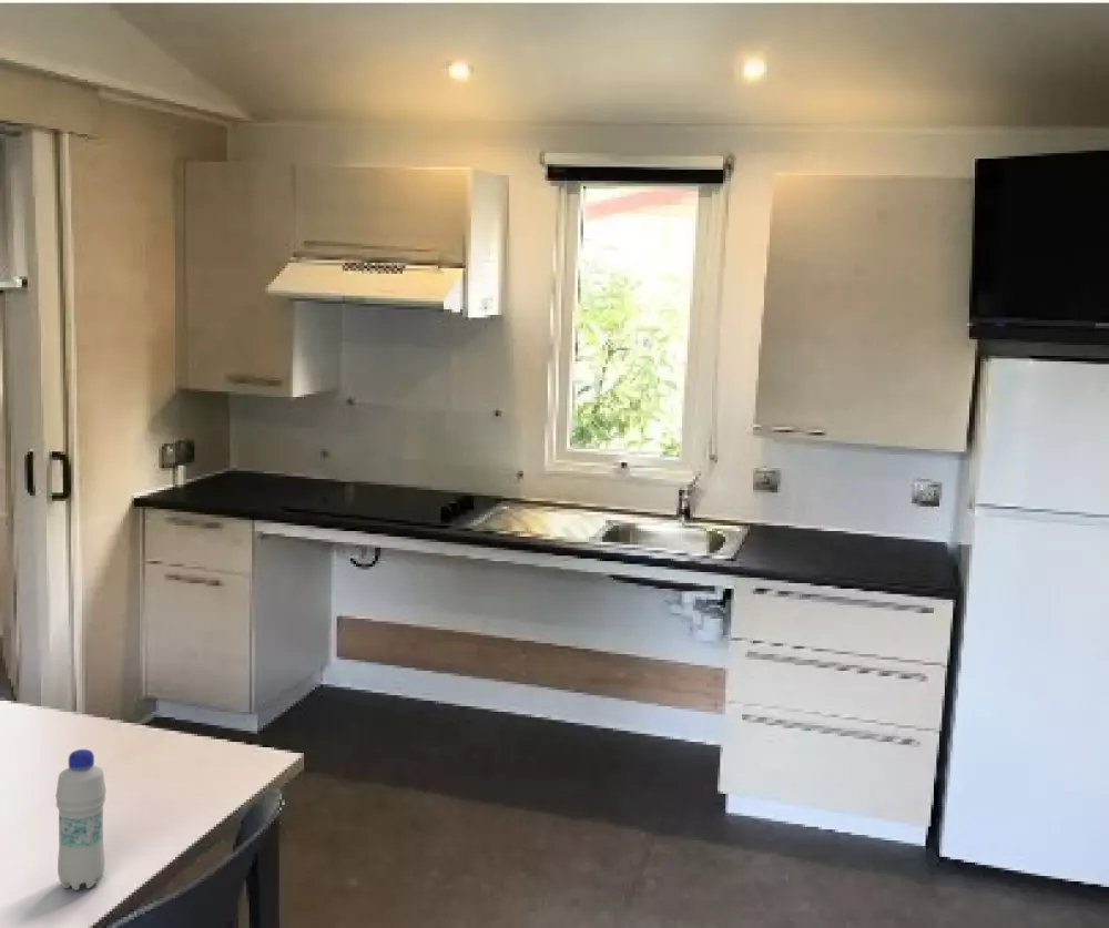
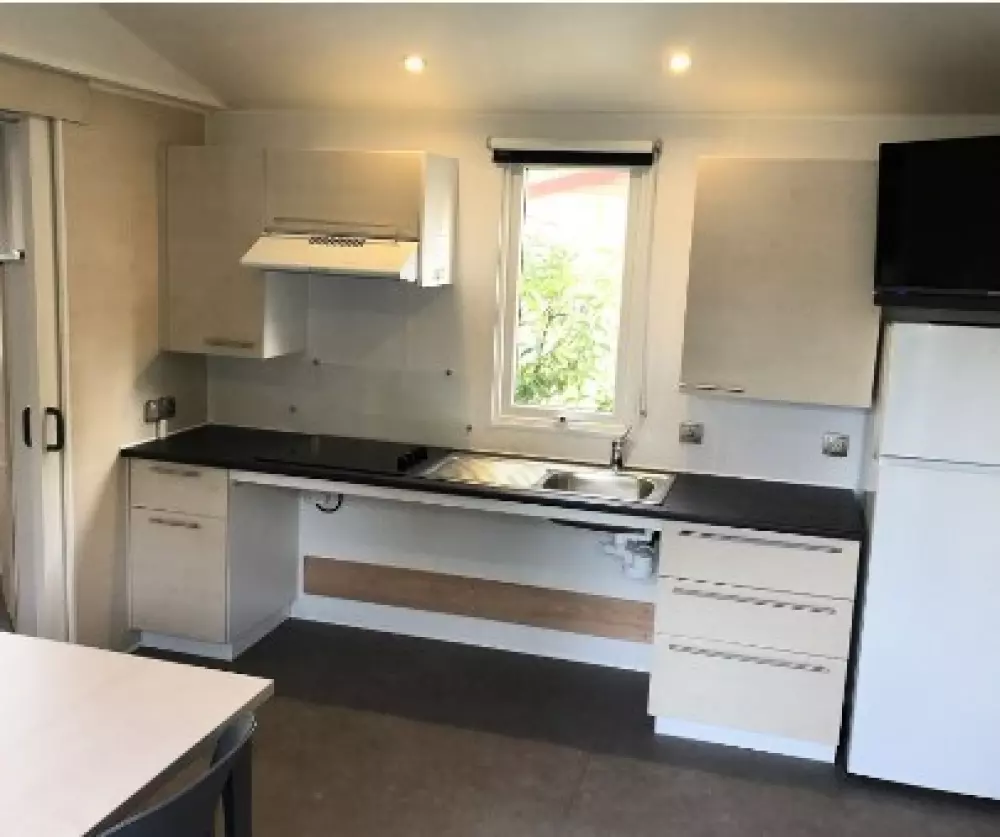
- bottle (81, 816)
